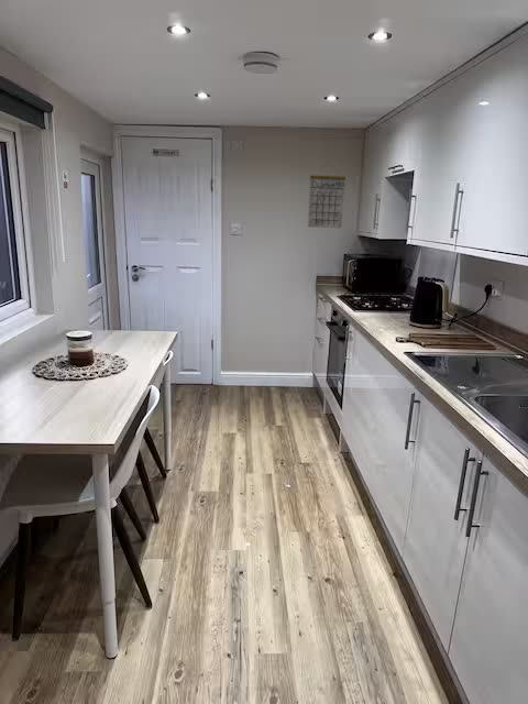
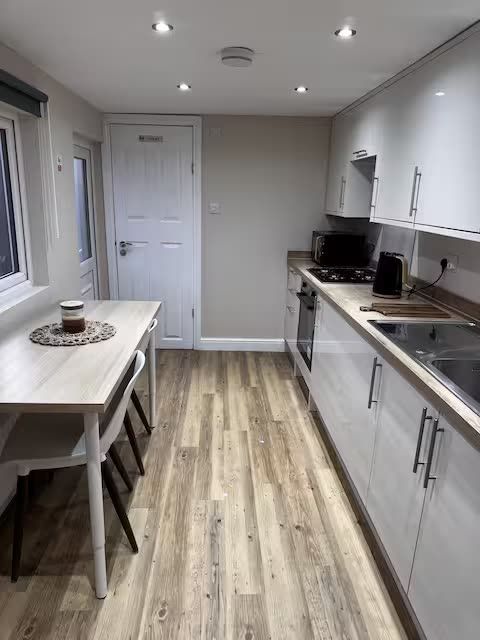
- calendar (326, 196)
